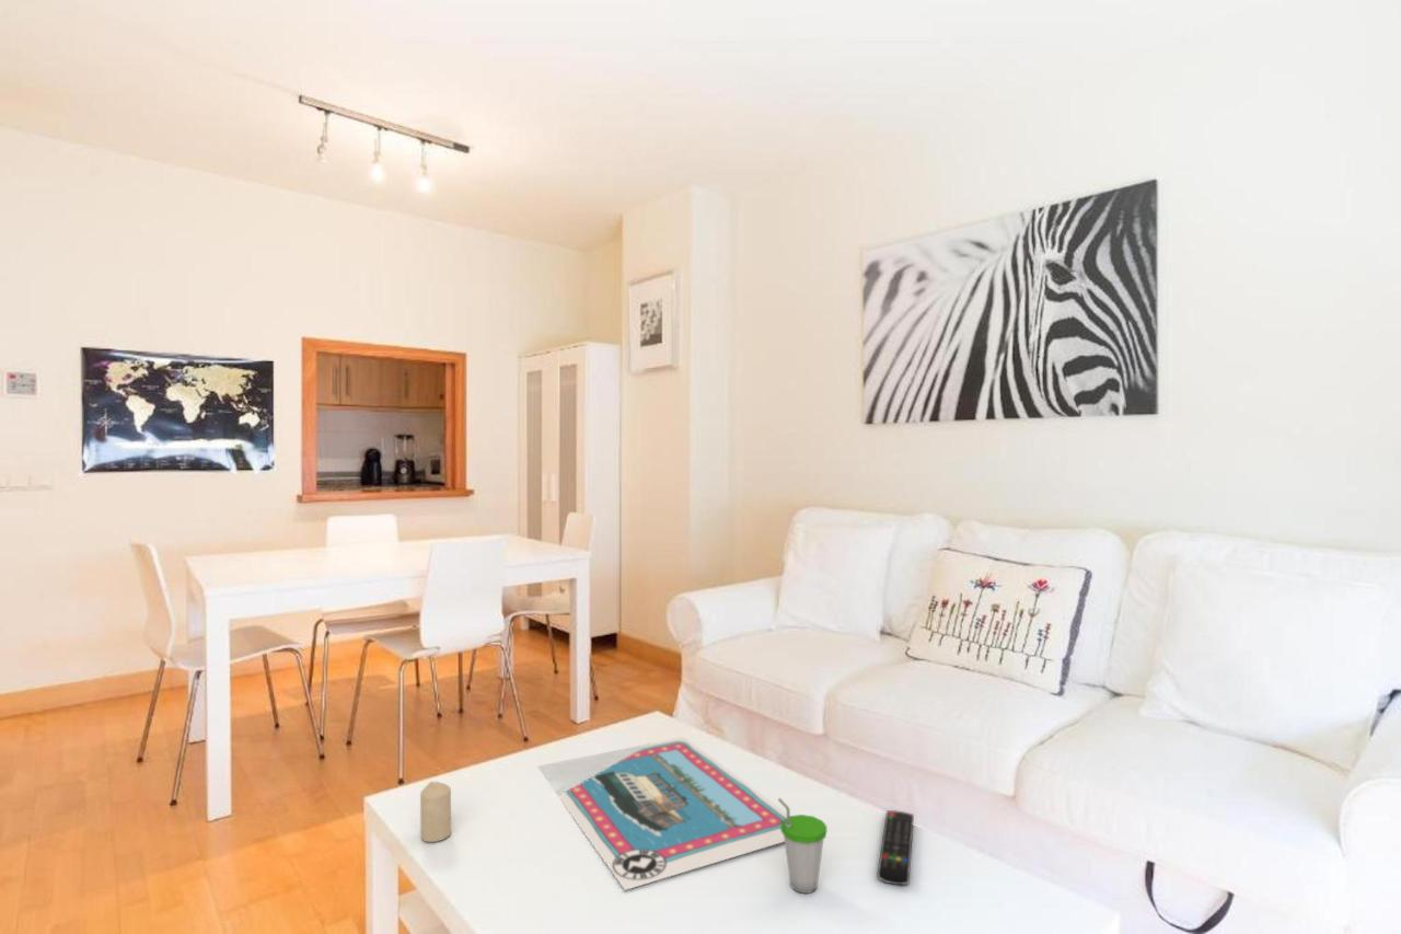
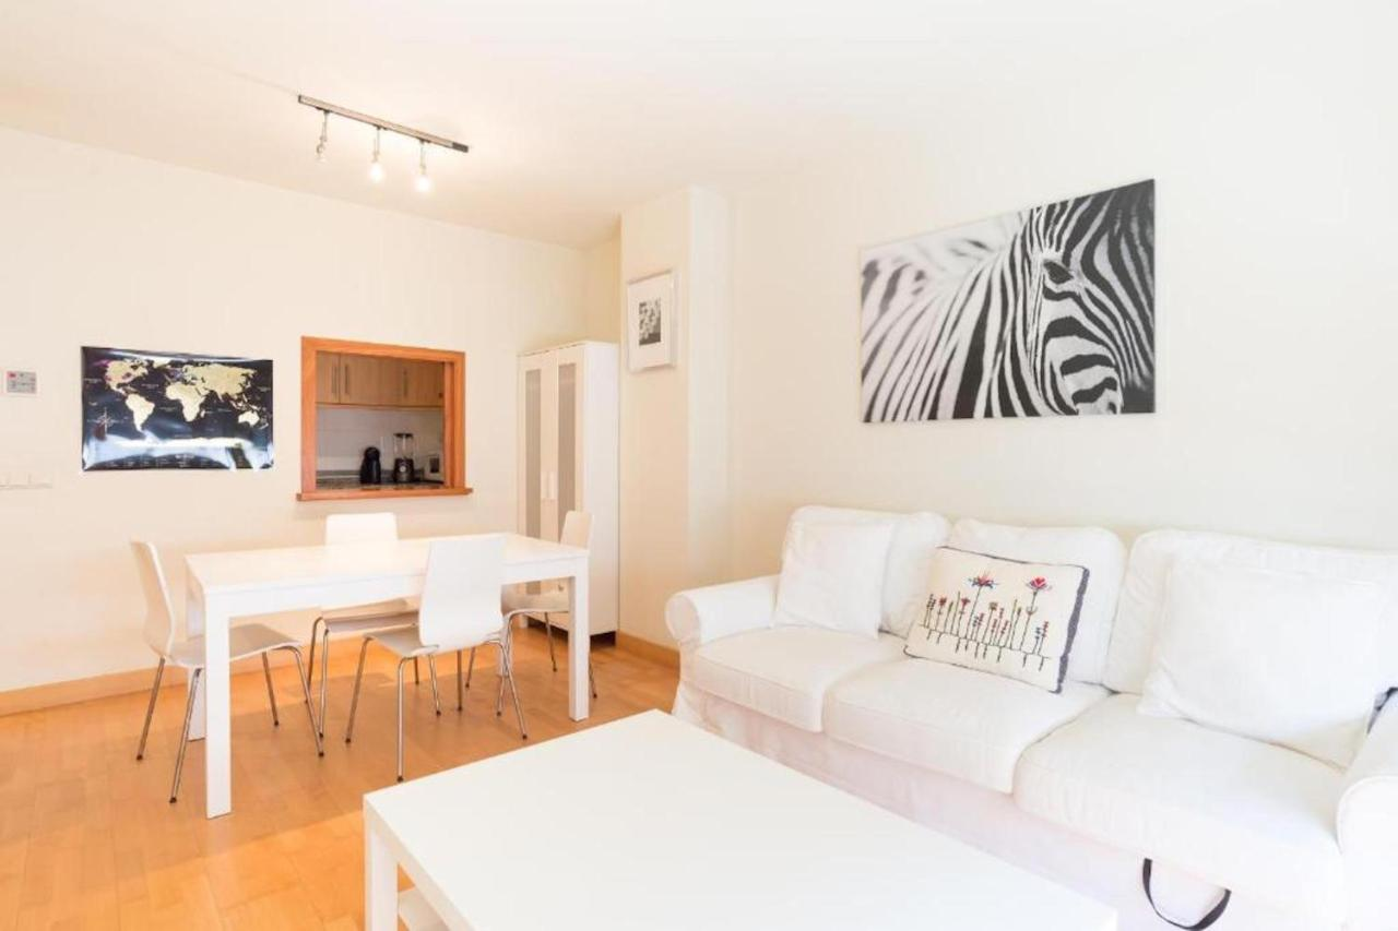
- cup (803, 842)
- candle (436, 809)
- remote control (896, 844)
- postcard (660, 796)
